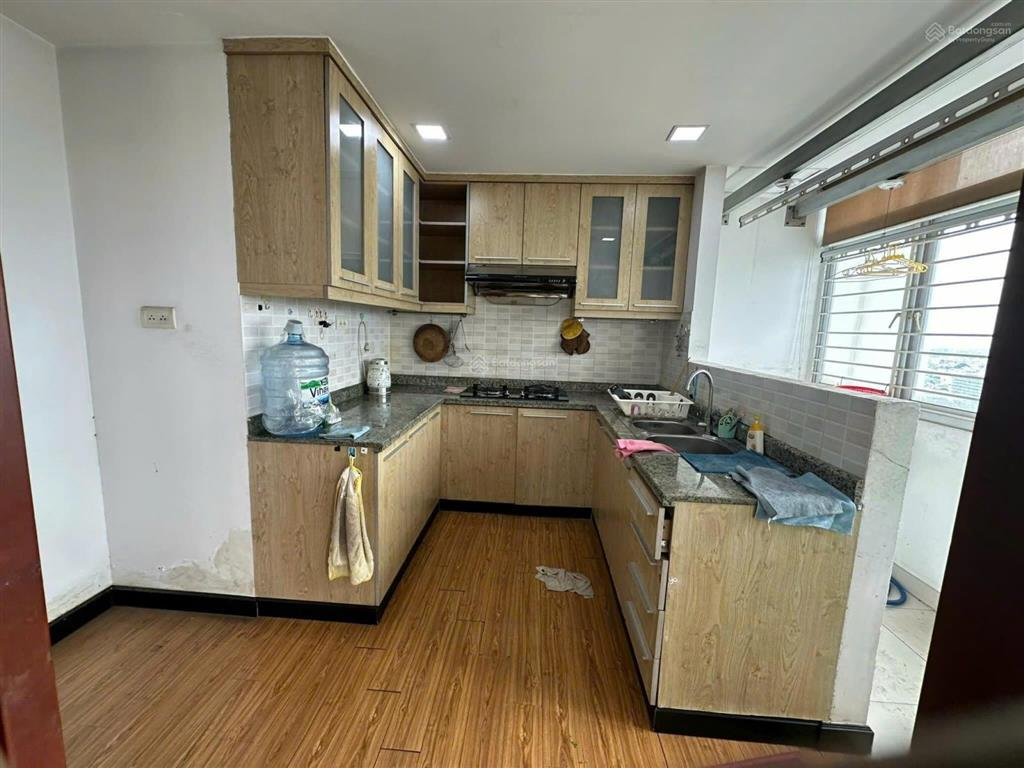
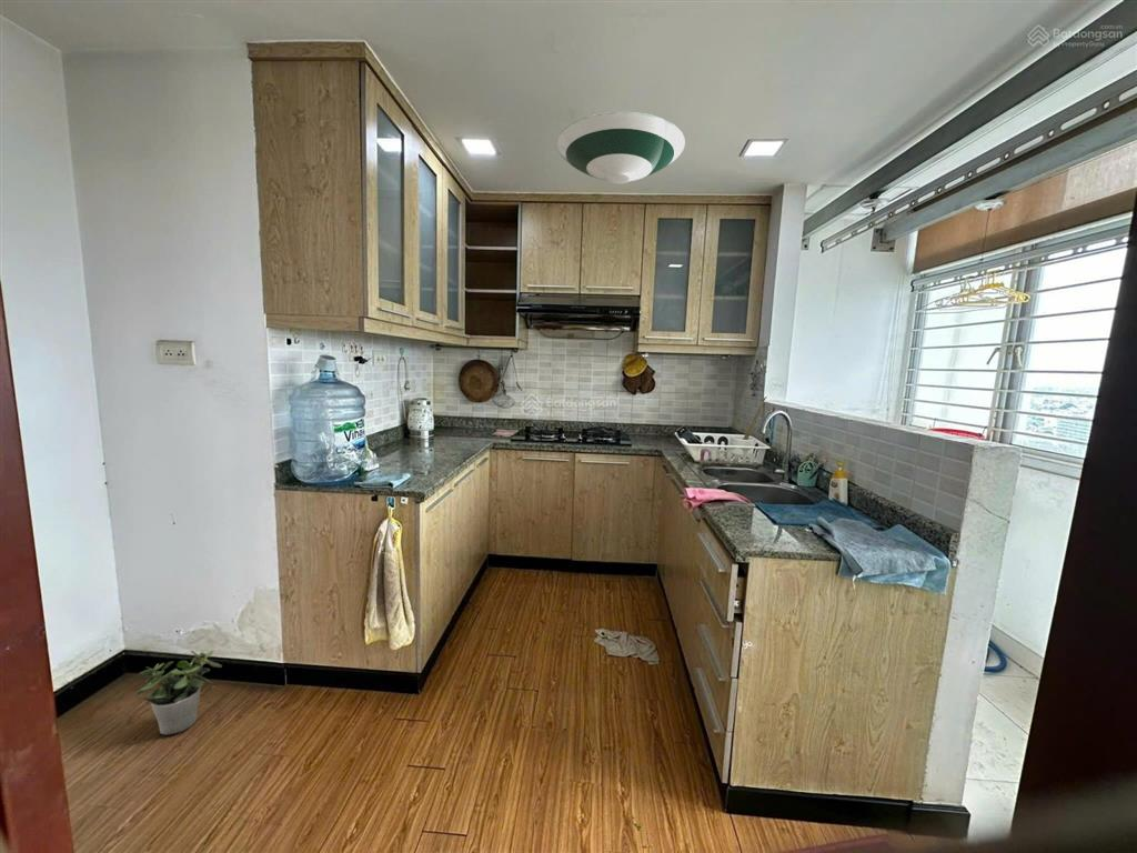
+ potted plant (177, 688)
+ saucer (618, 163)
